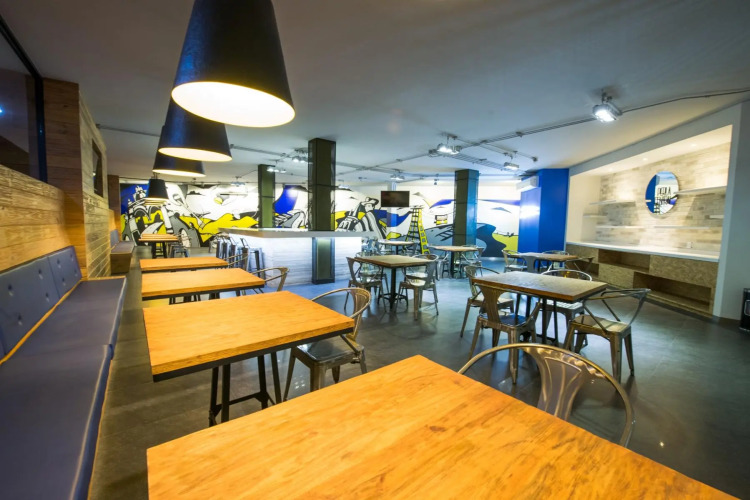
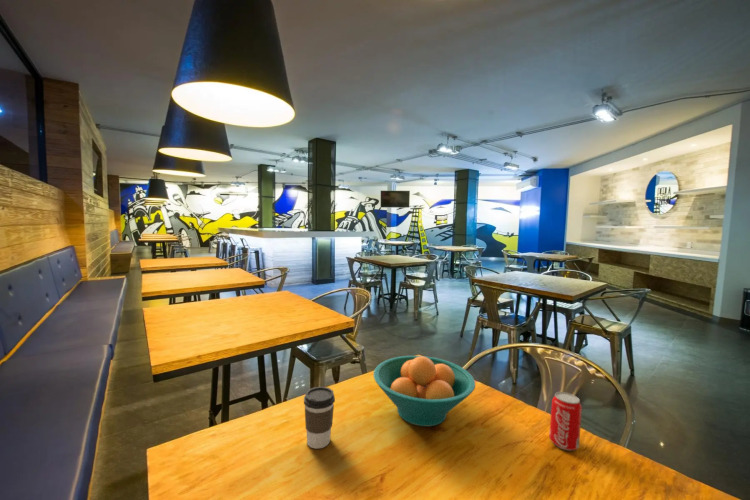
+ coffee cup (319, 417)
+ beverage can (565, 420)
+ fruit bowl (422, 385)
